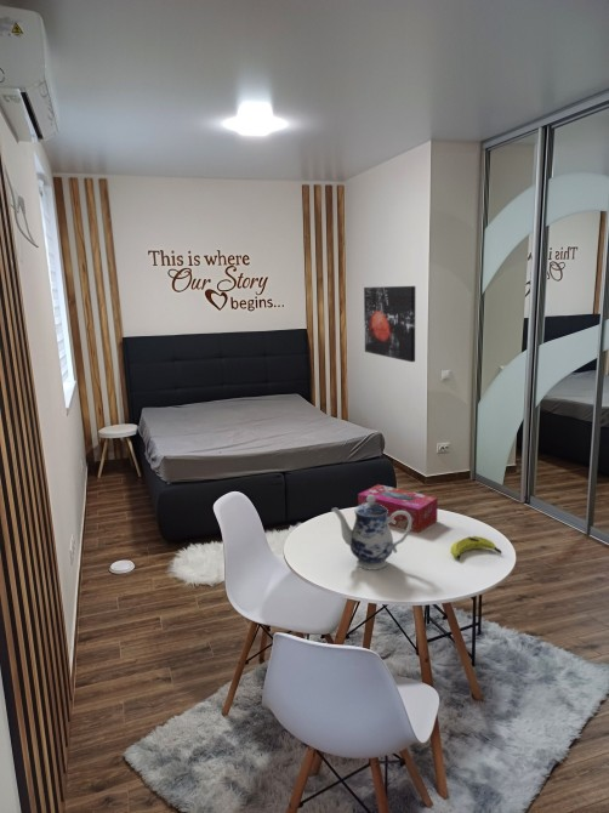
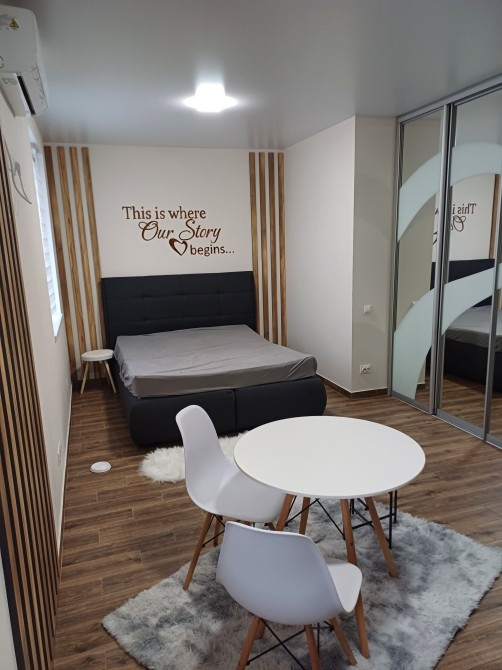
- banana (474, 547)
- tissue box (397, 507)
- teapot (371, 529)
- wall art (387, 322)
